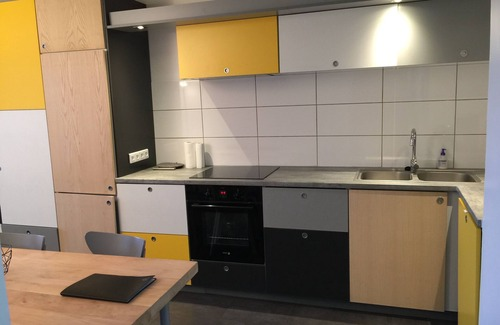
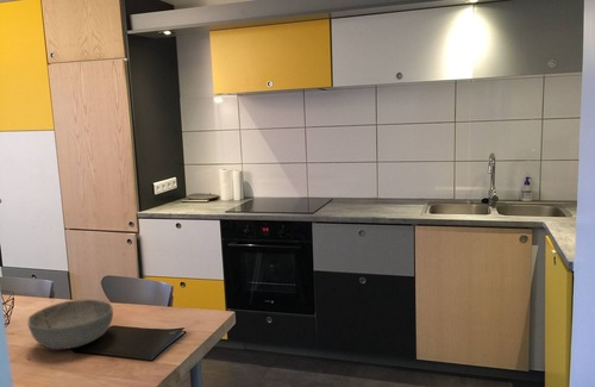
+ bowl (73, 326)
